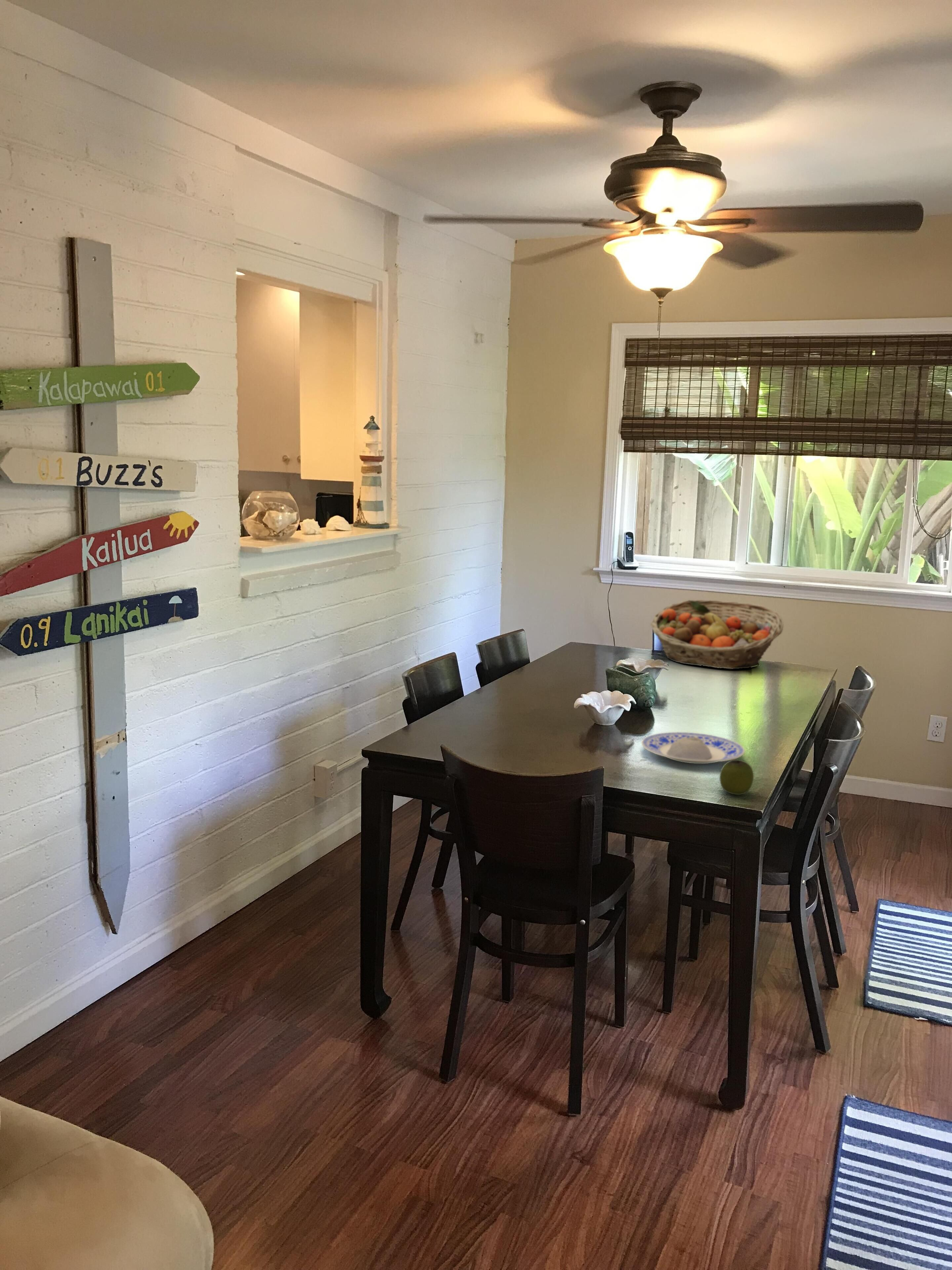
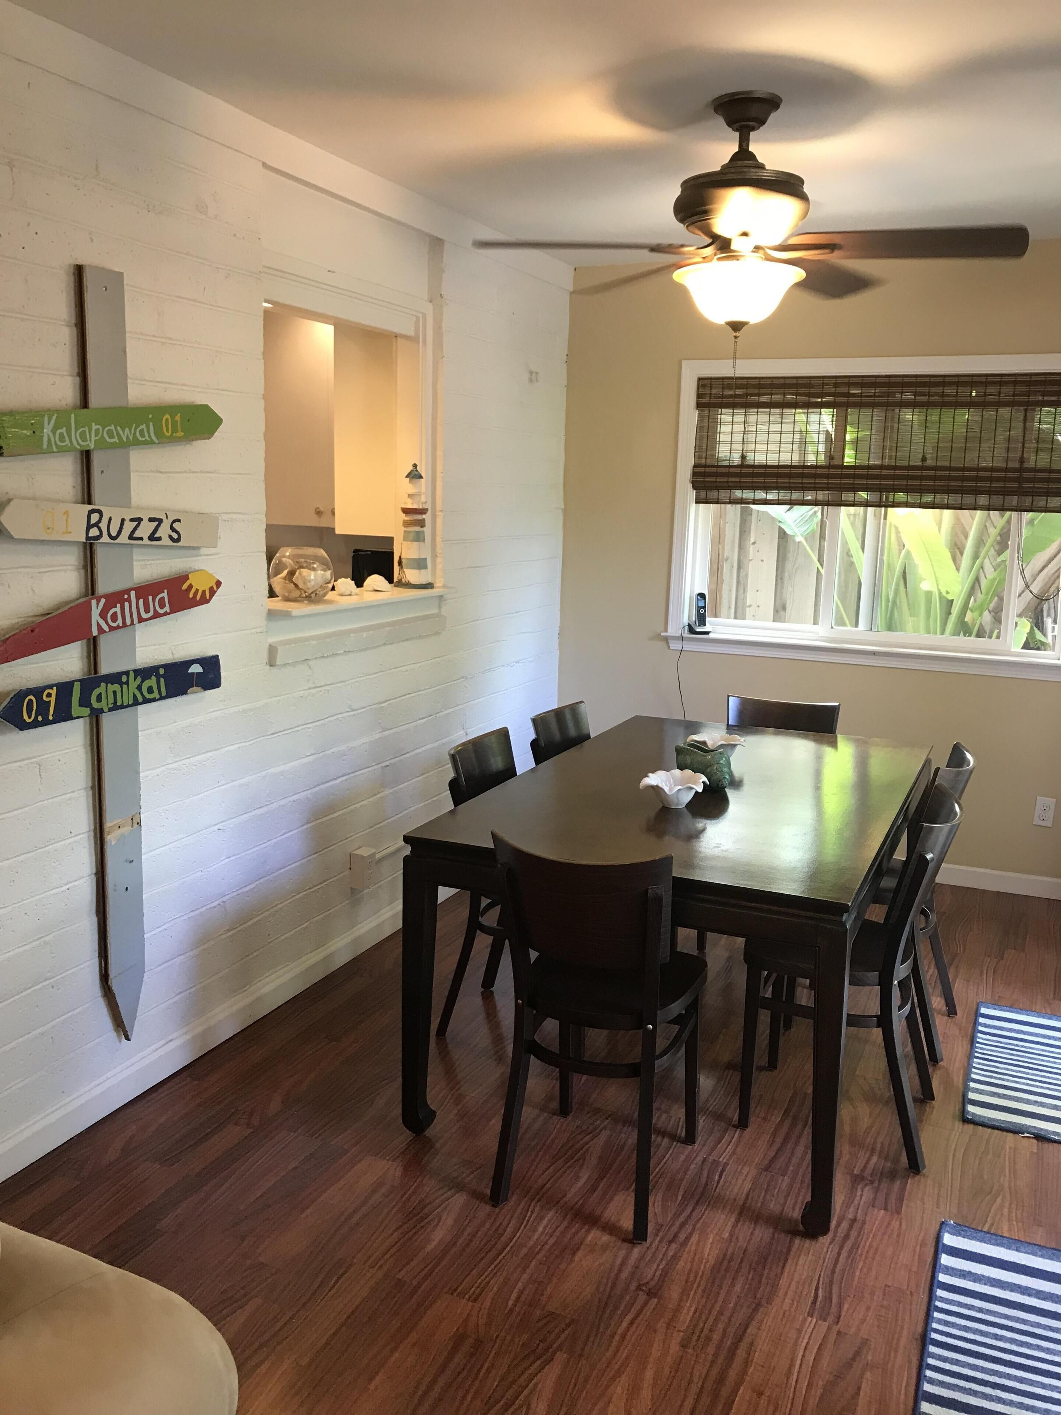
- fruit basket (715, 633)
- plate (693, 745)
- apple (736, 776)
